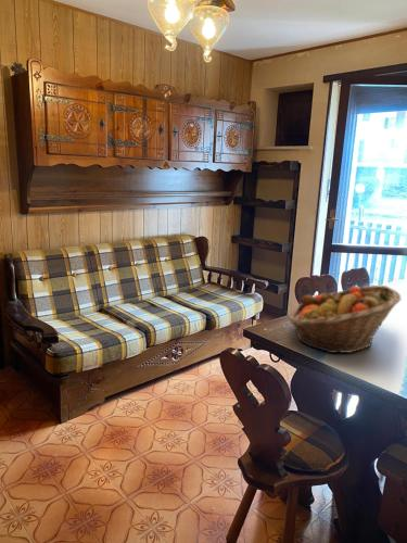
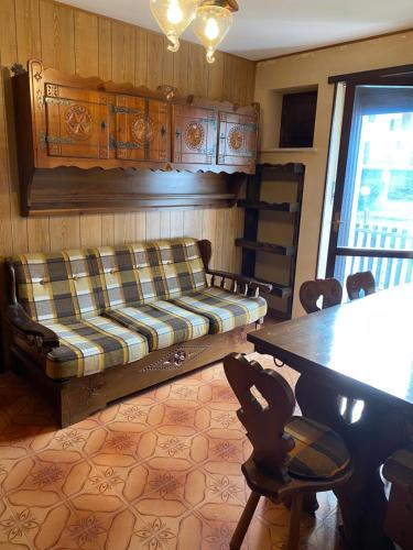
- fruit basket (342, 313)
